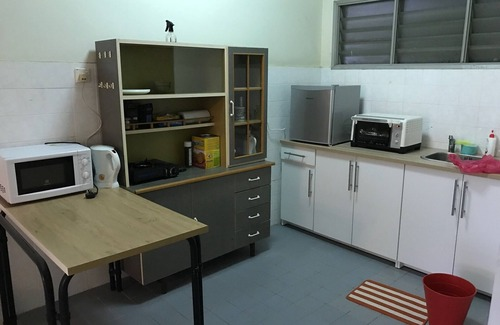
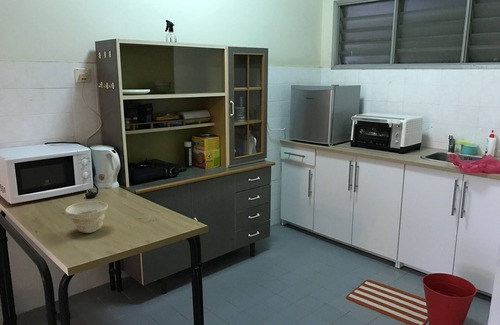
+ bowl (87, 218)
